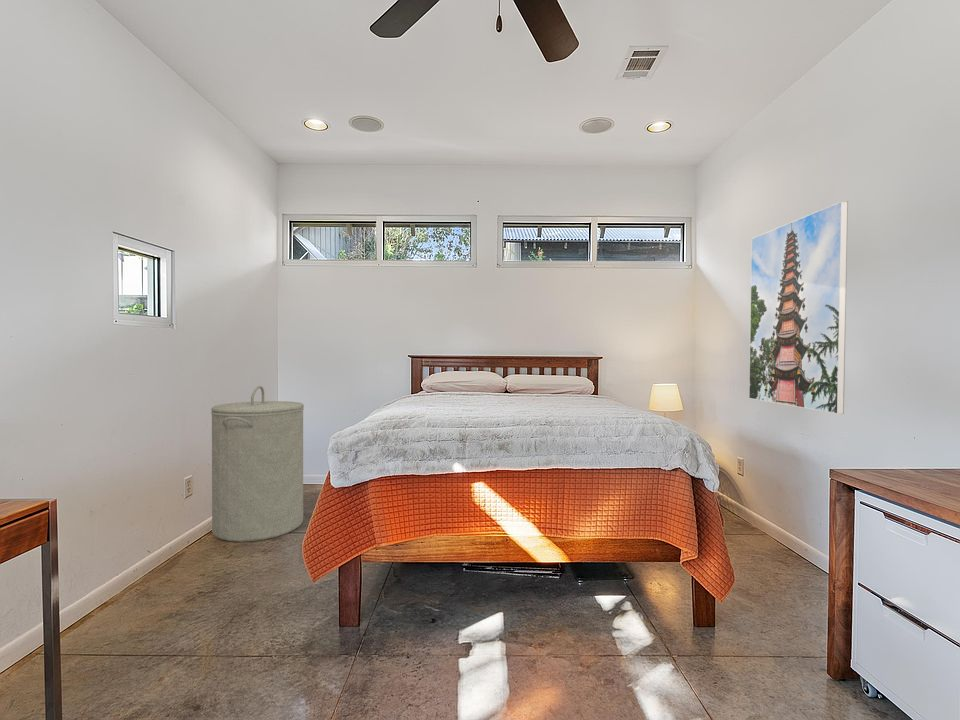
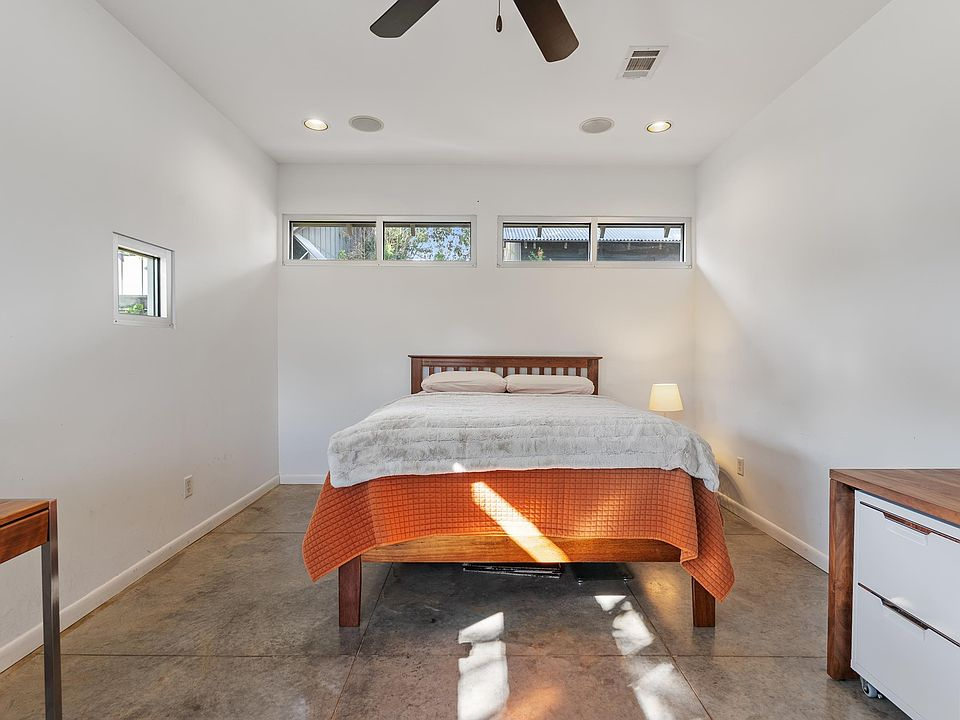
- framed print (791, 314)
- laundry hamper (259, 456)
